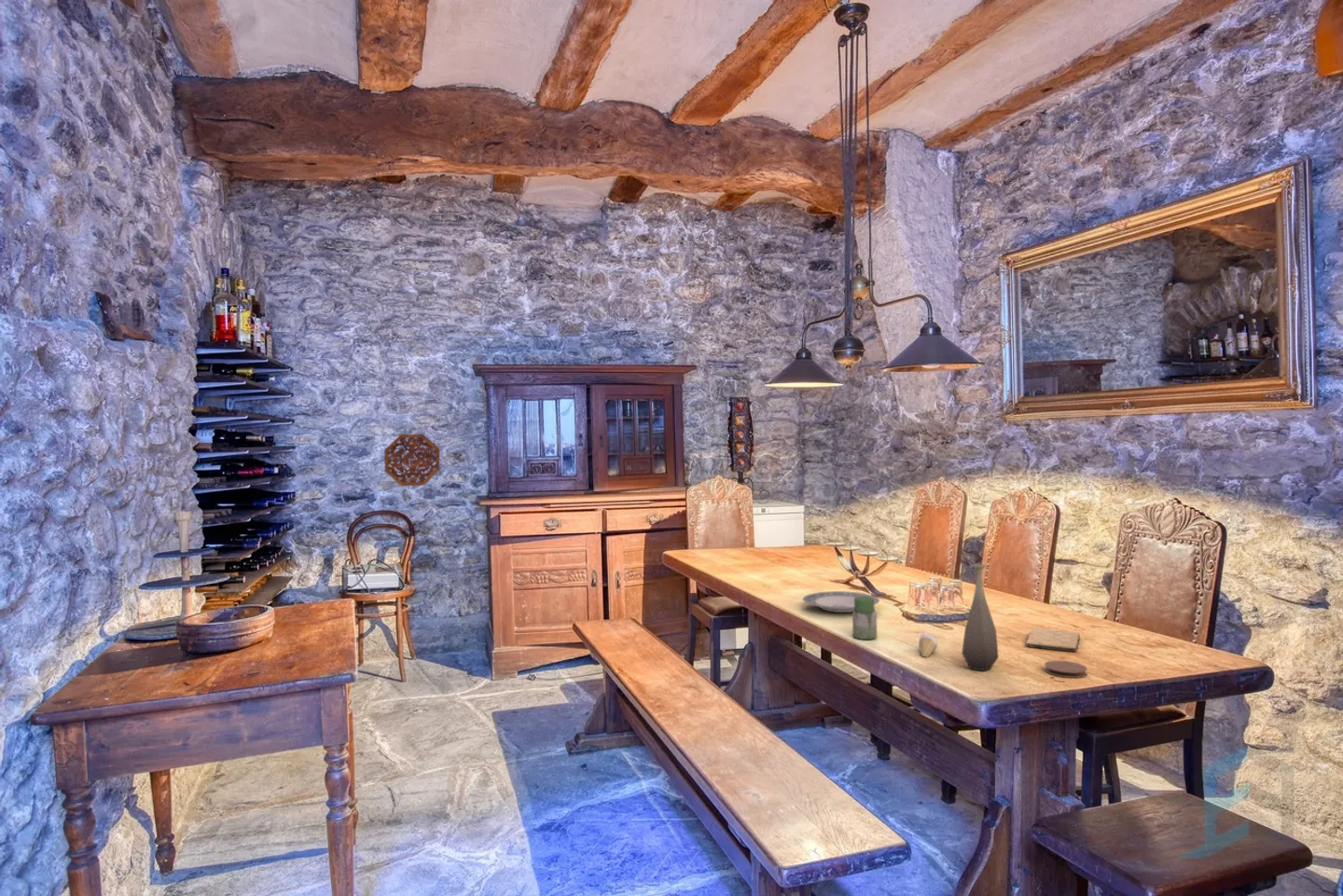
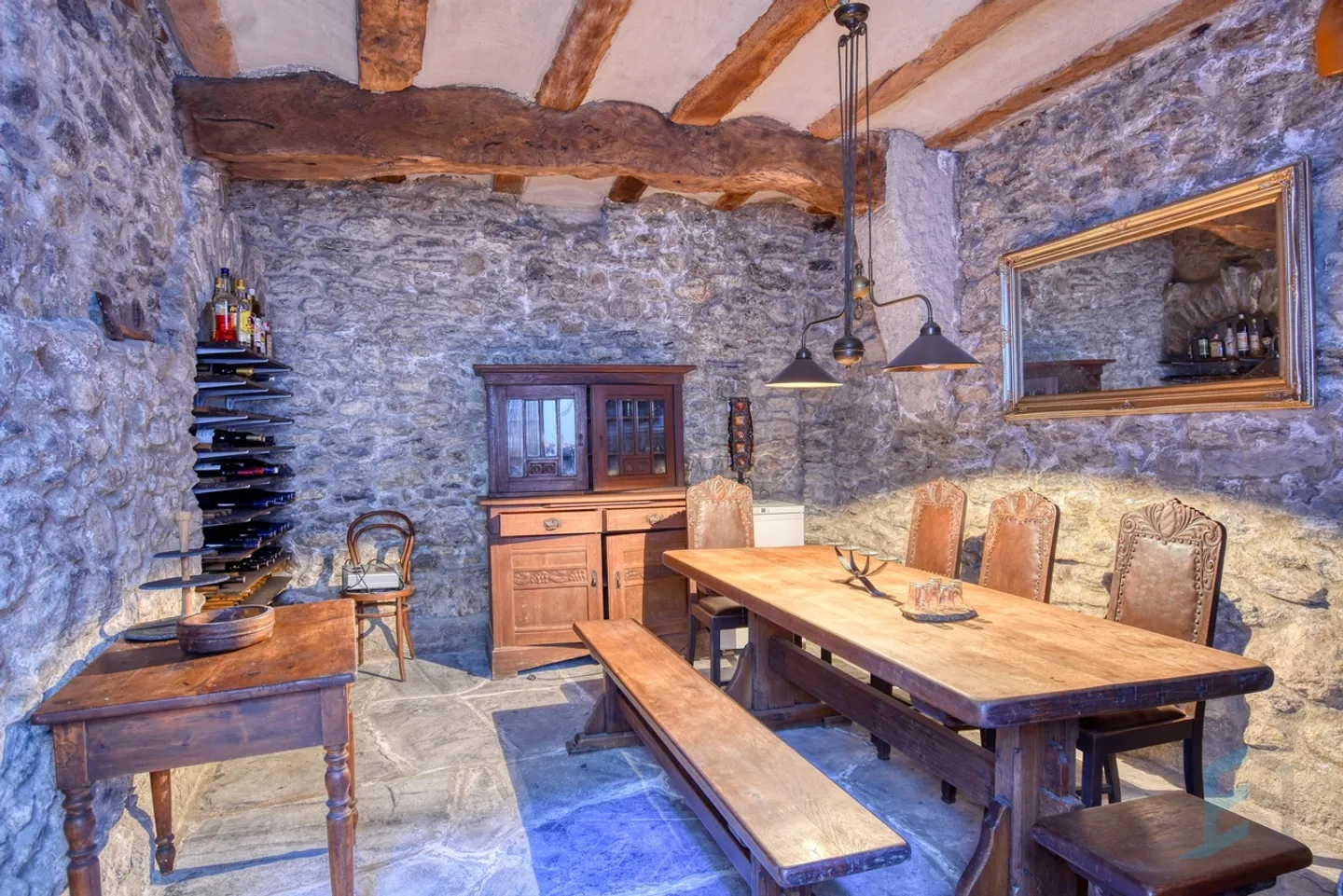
- cutting board (1053, 639)
- bottle (979, 615)
- decorative platter (412, 460)
- tooth (926, 644)
- plate (840, 603)
- coaster (1065, 669)
- jar (865, 617)
